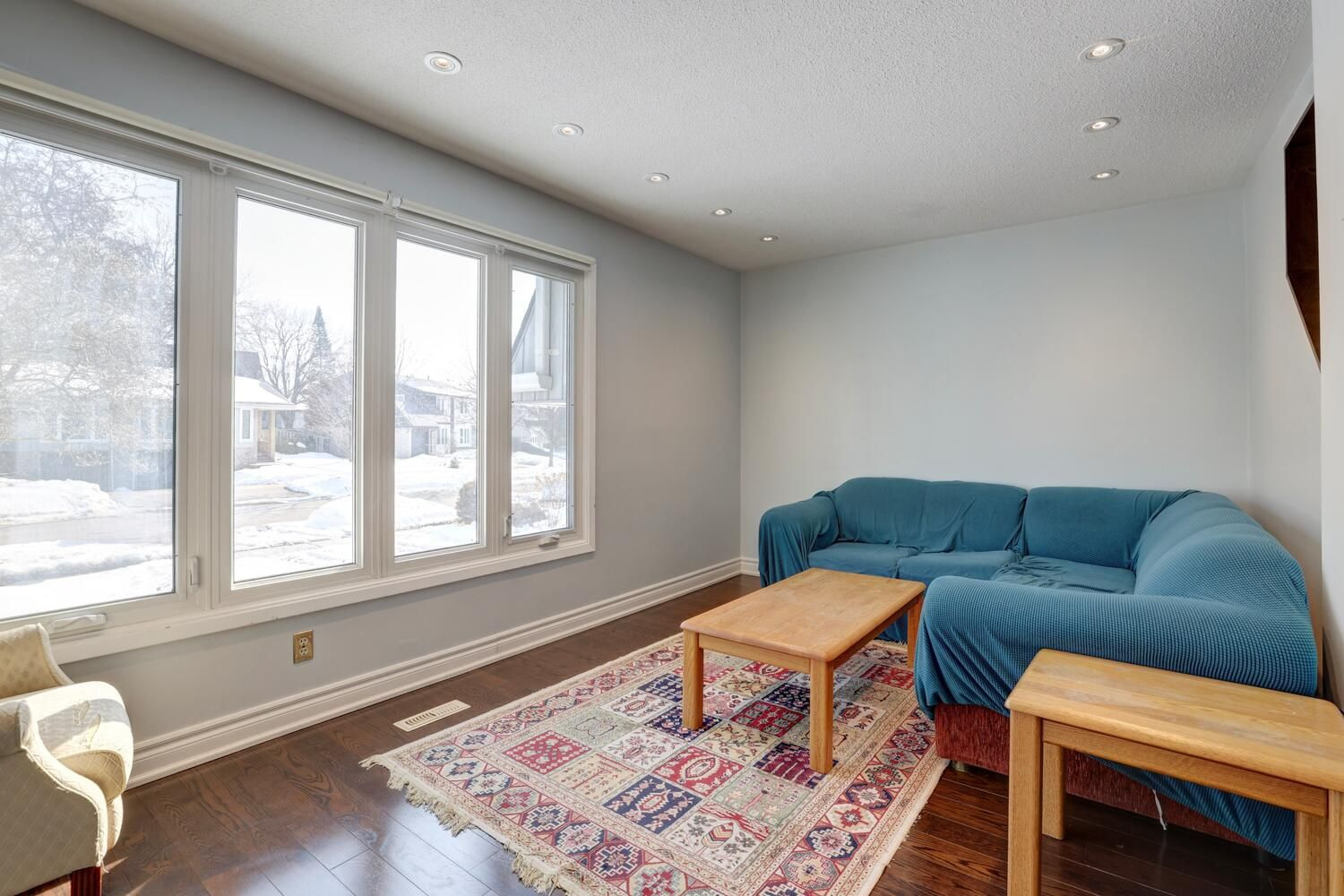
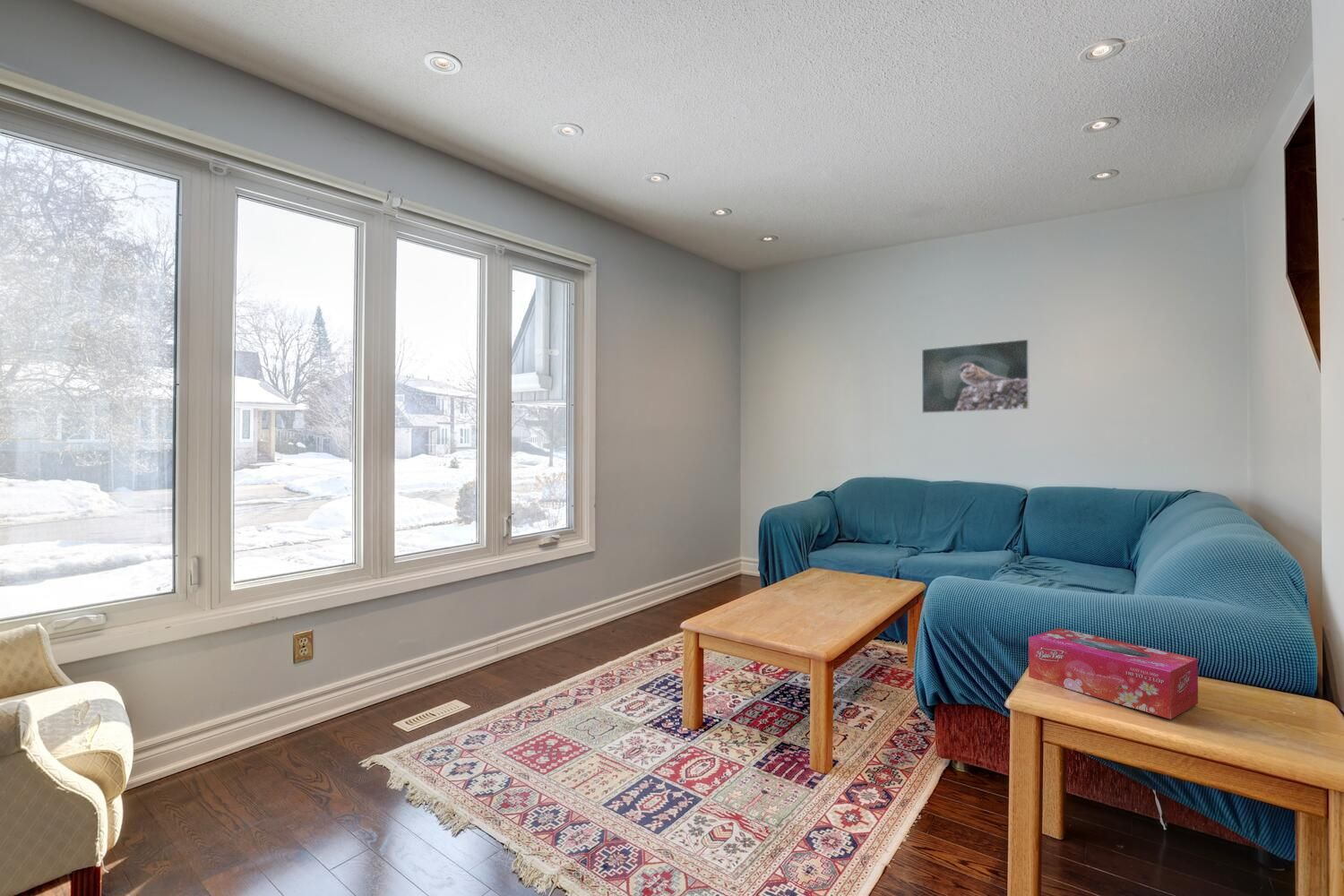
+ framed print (973, 377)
+ tissue box (1108, 668)
